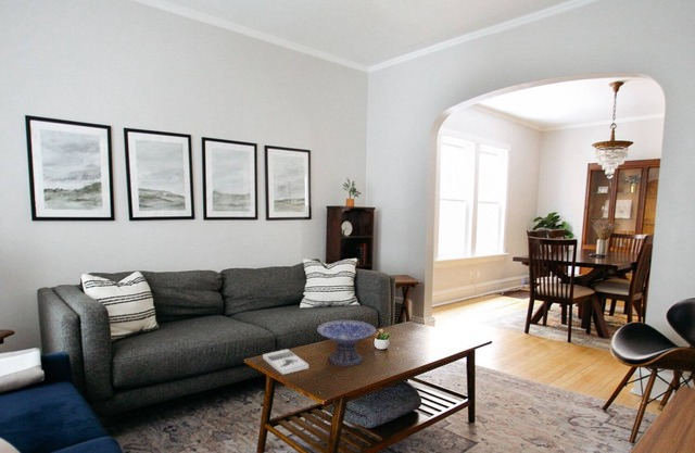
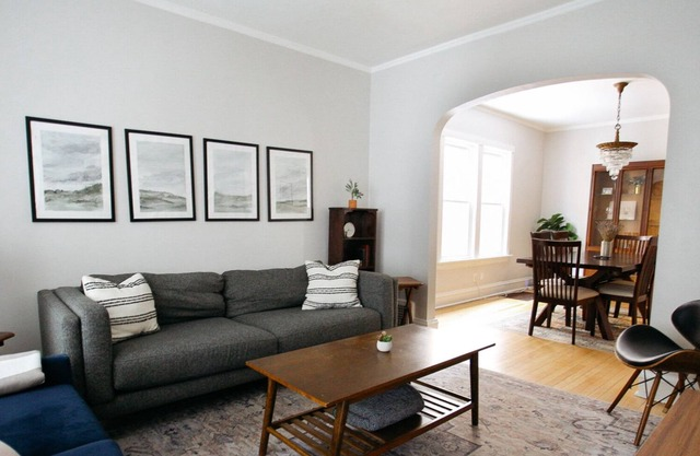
- decorative bowl (345, 343)
- book (285, 361)
